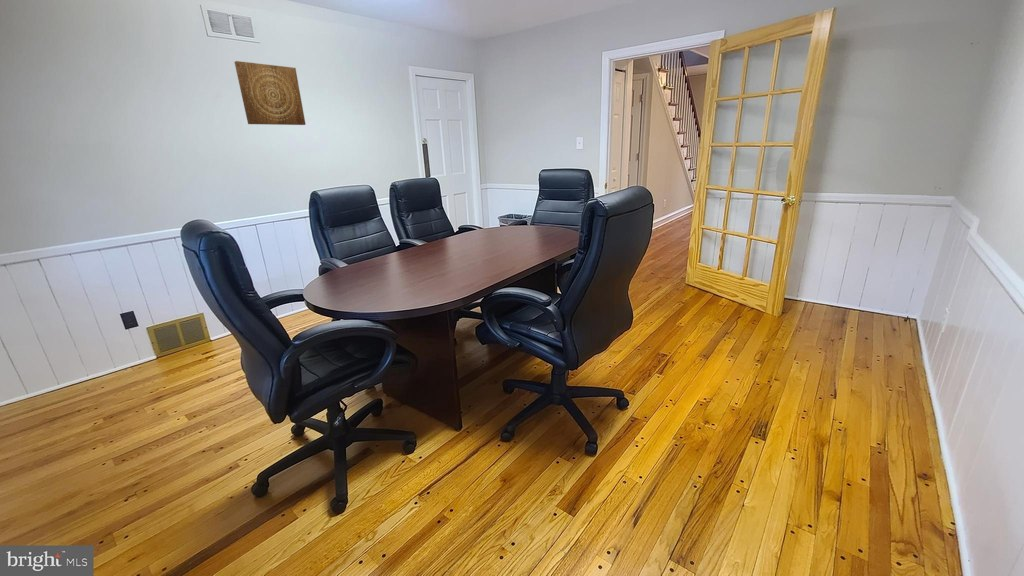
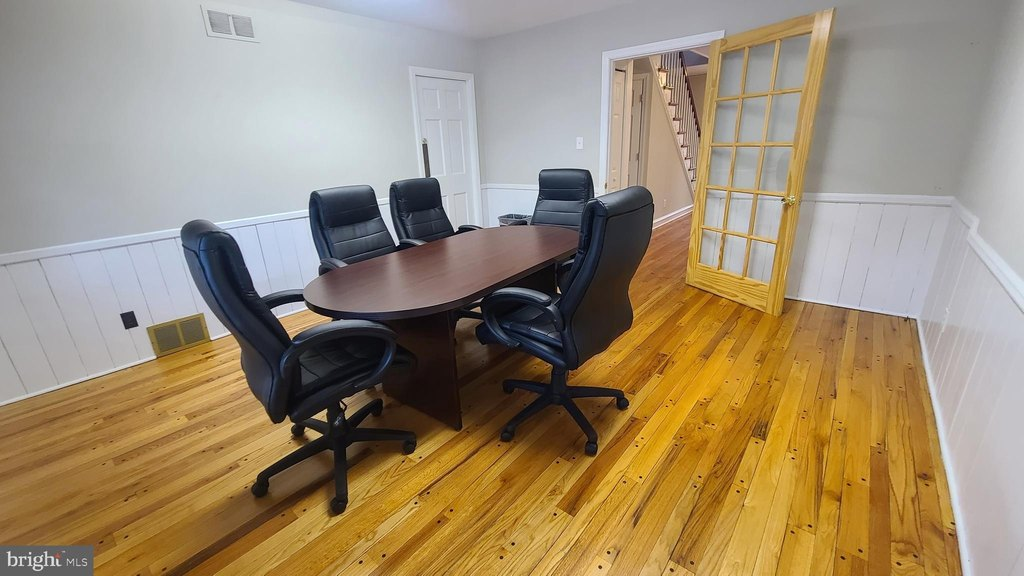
- wall art (272, 95)
